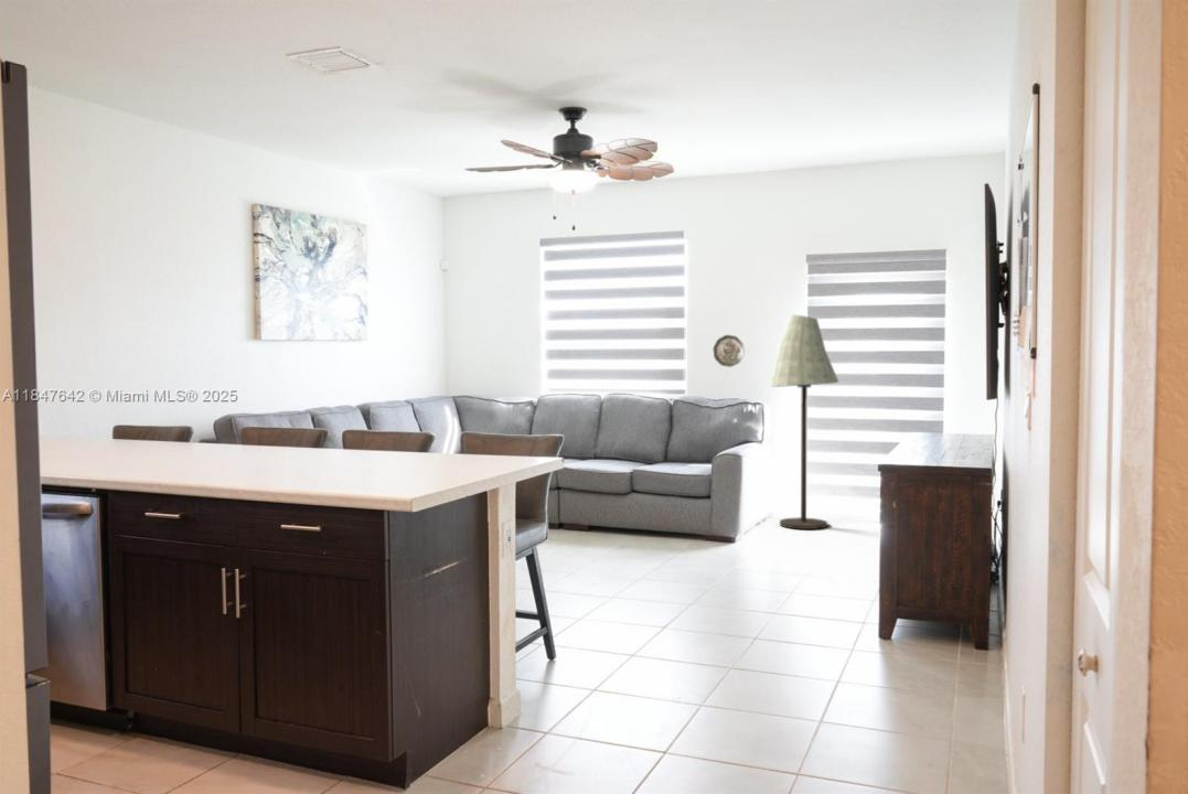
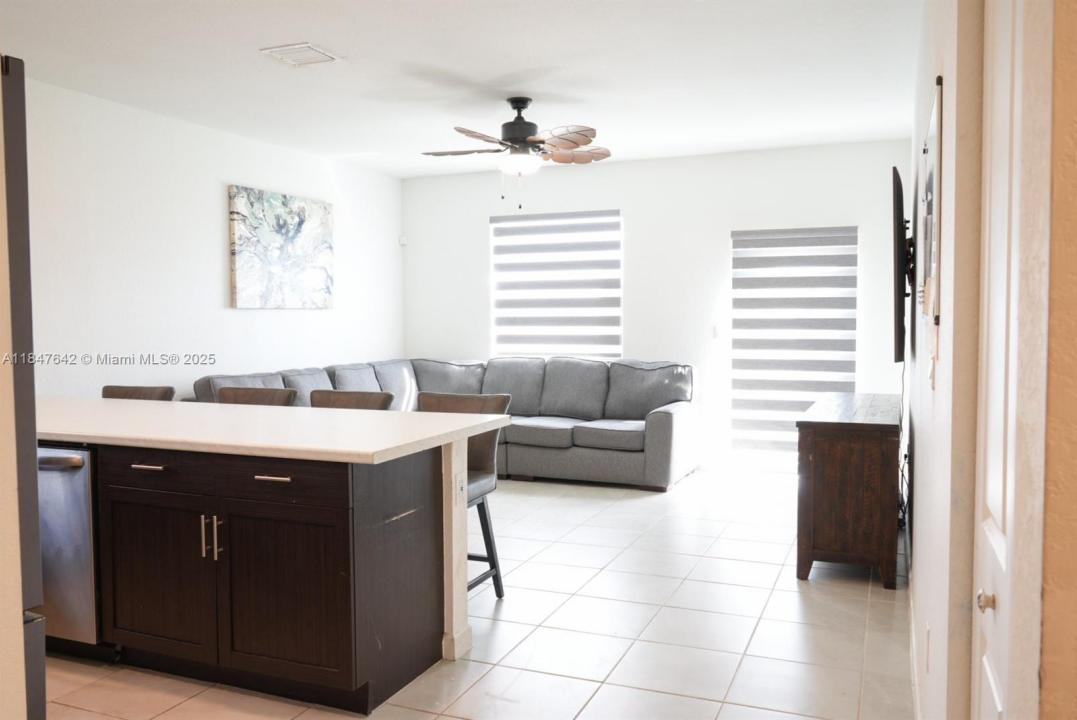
- floor lamp (803, 419)
- decorative plate (728, 351)
